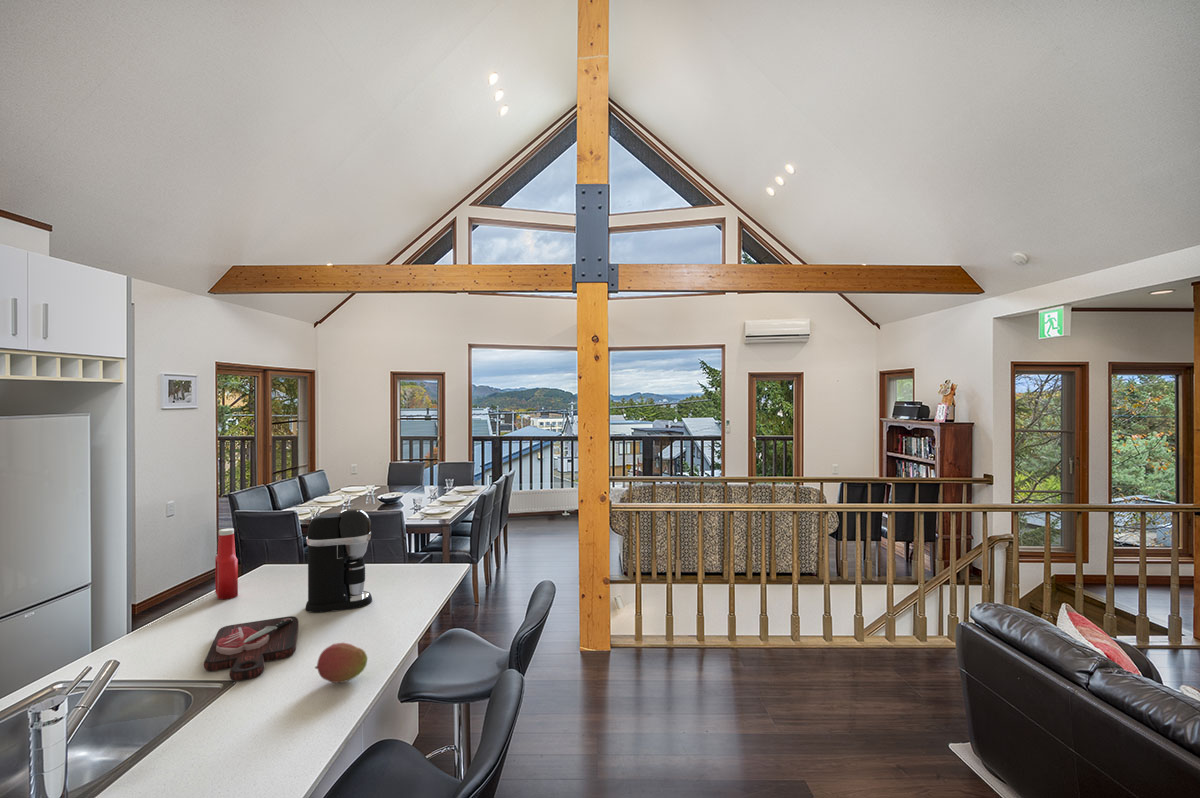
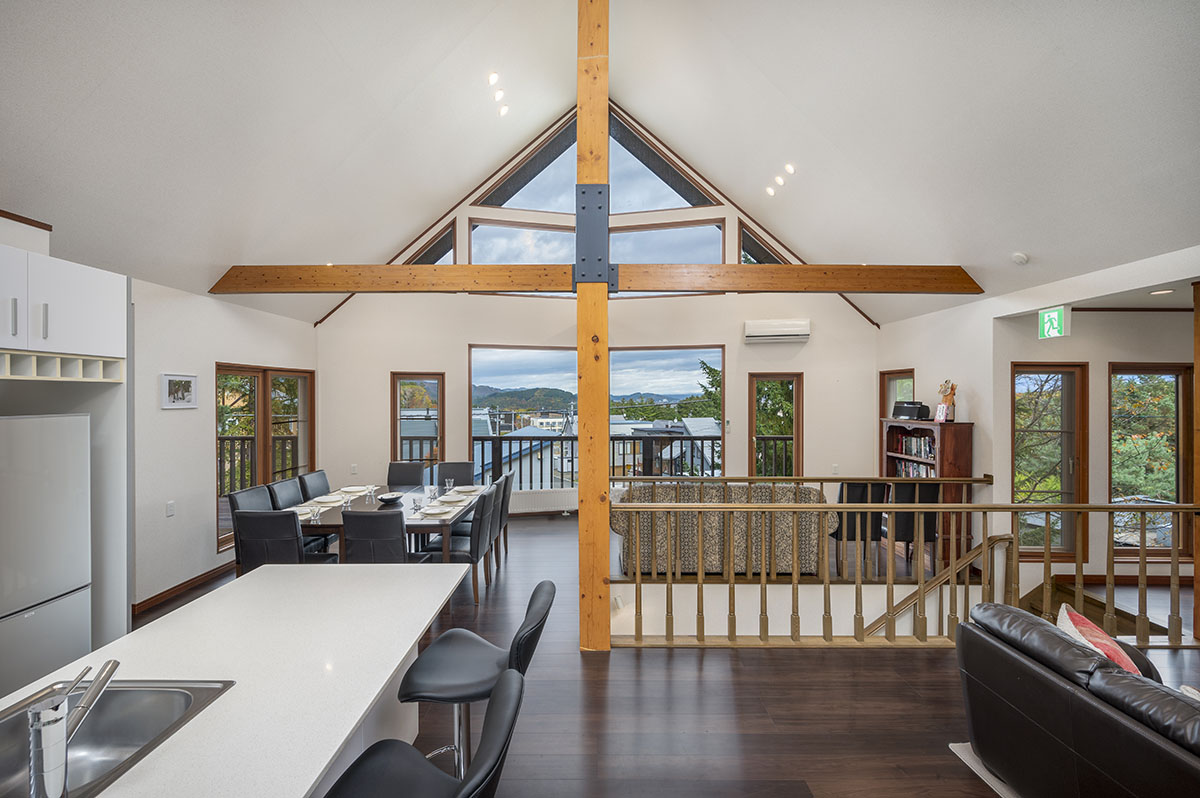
- cutting board (253, 642)
- coffee maker (339, 556)
- soap bottle (226, 561)
- fruit (341, 662)
